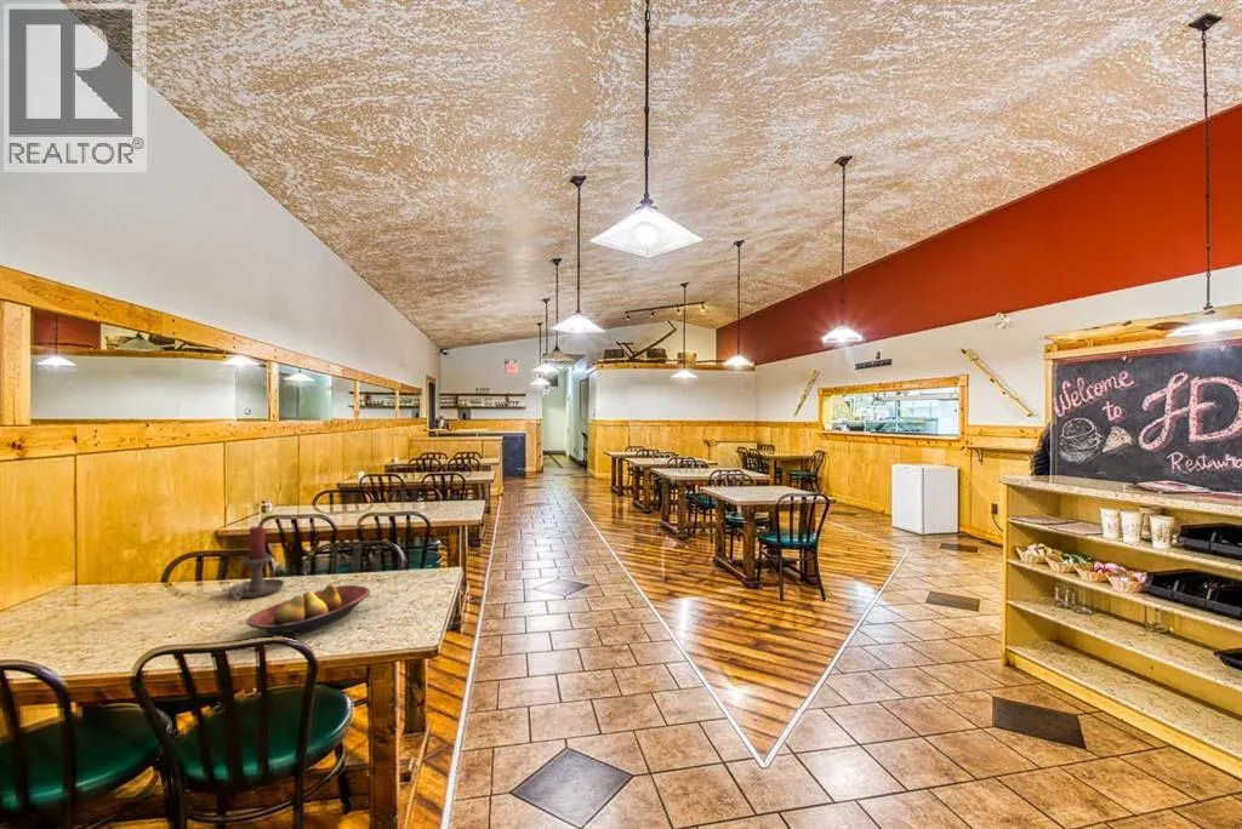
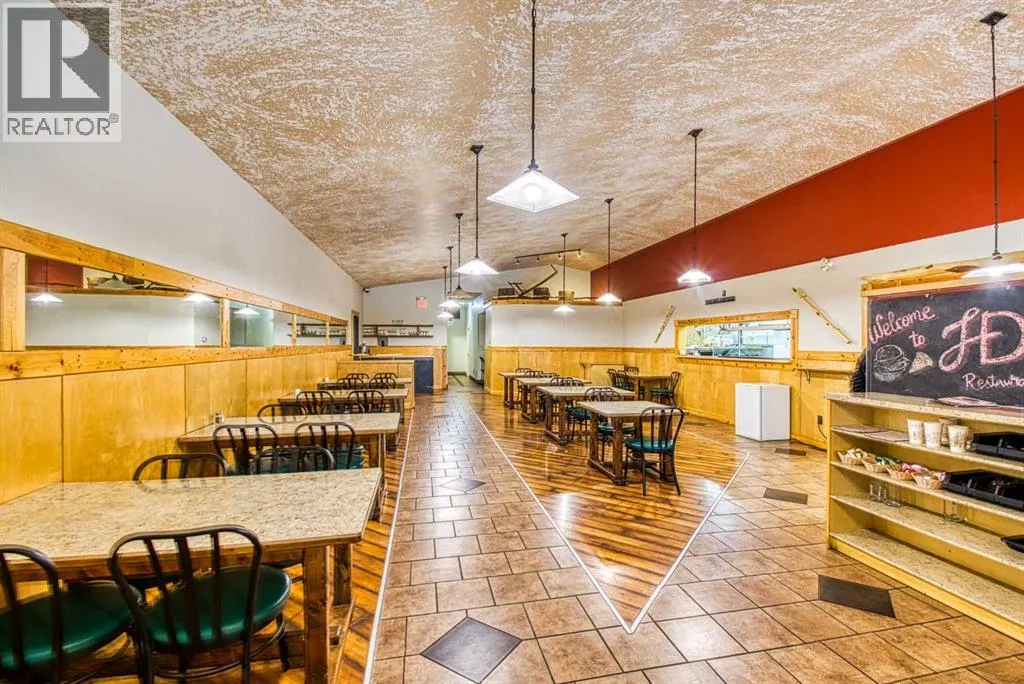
- fruit bowl (313, 605)
- candle holder (252, 560)
